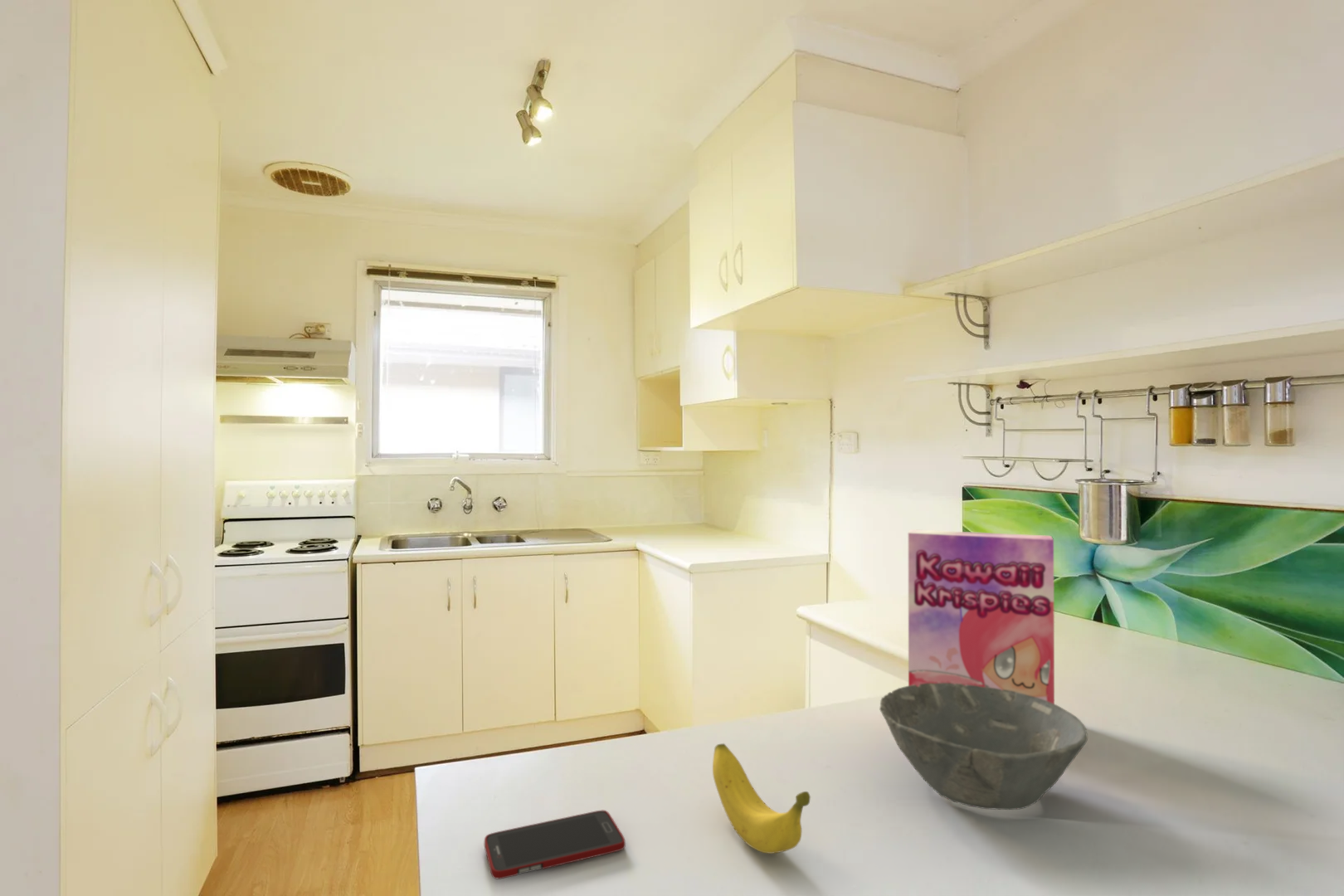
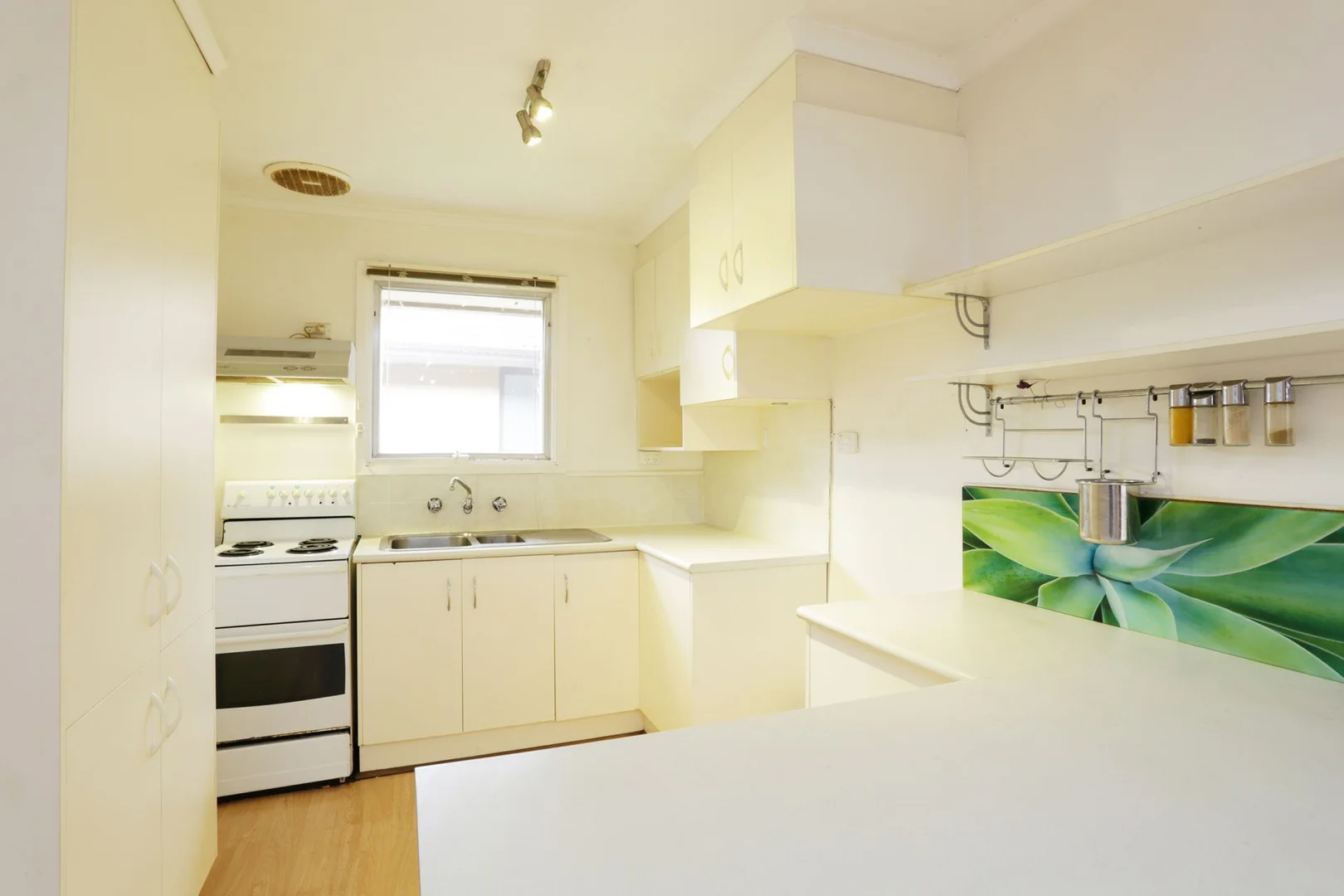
- bowl (977, 748)
- cell phone (554, 842)
- banana (755, 797)
- cereal box (978, 621)
